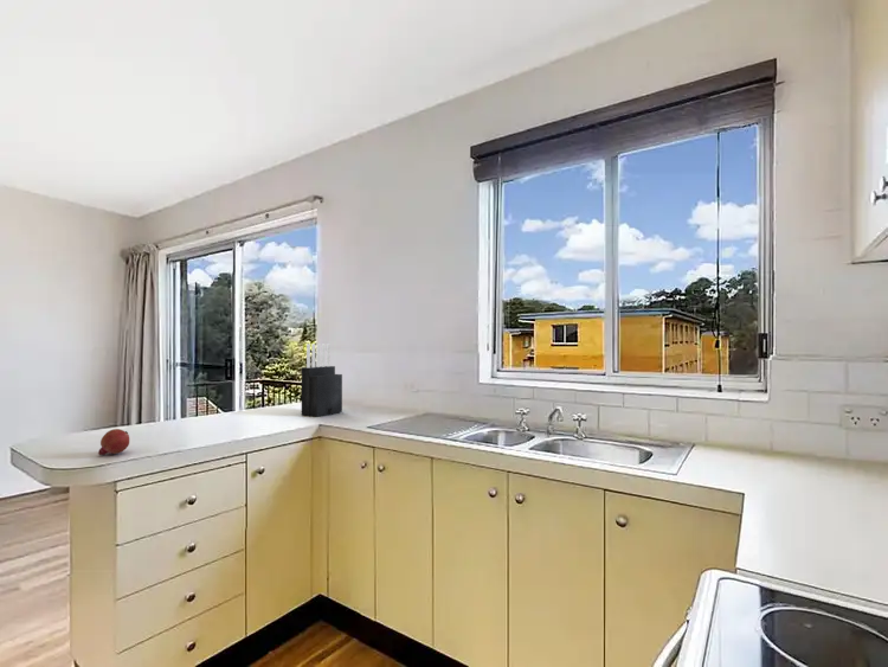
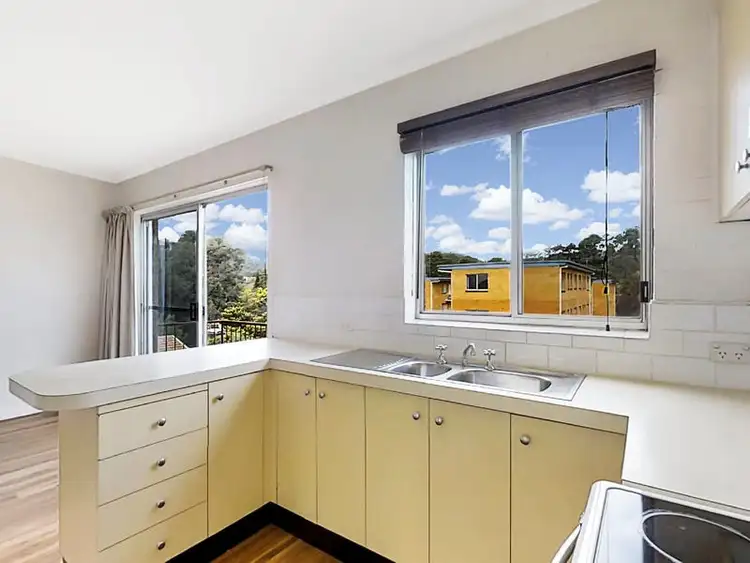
- fruit (114, 441)
- knife block (323, 378)
